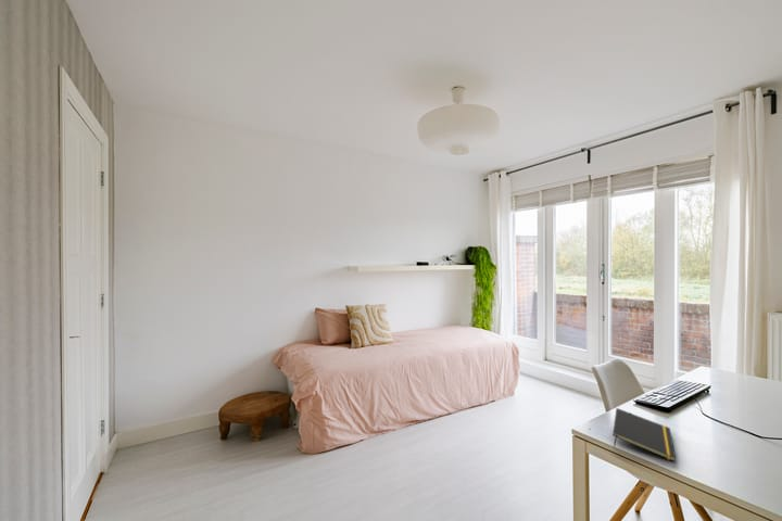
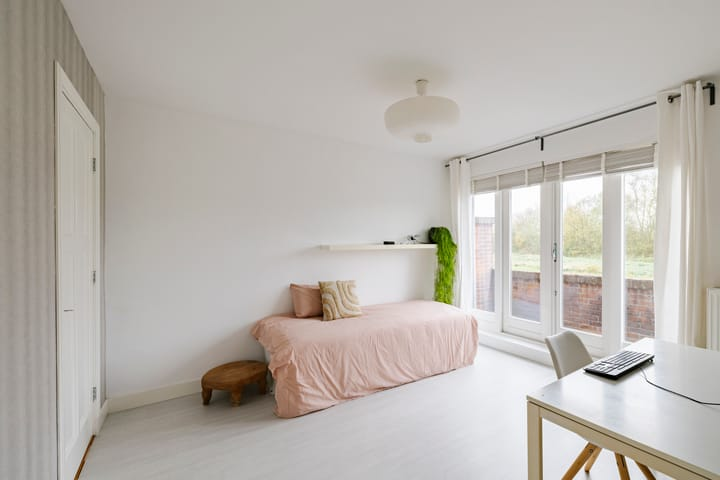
- notepad (642, 431)
